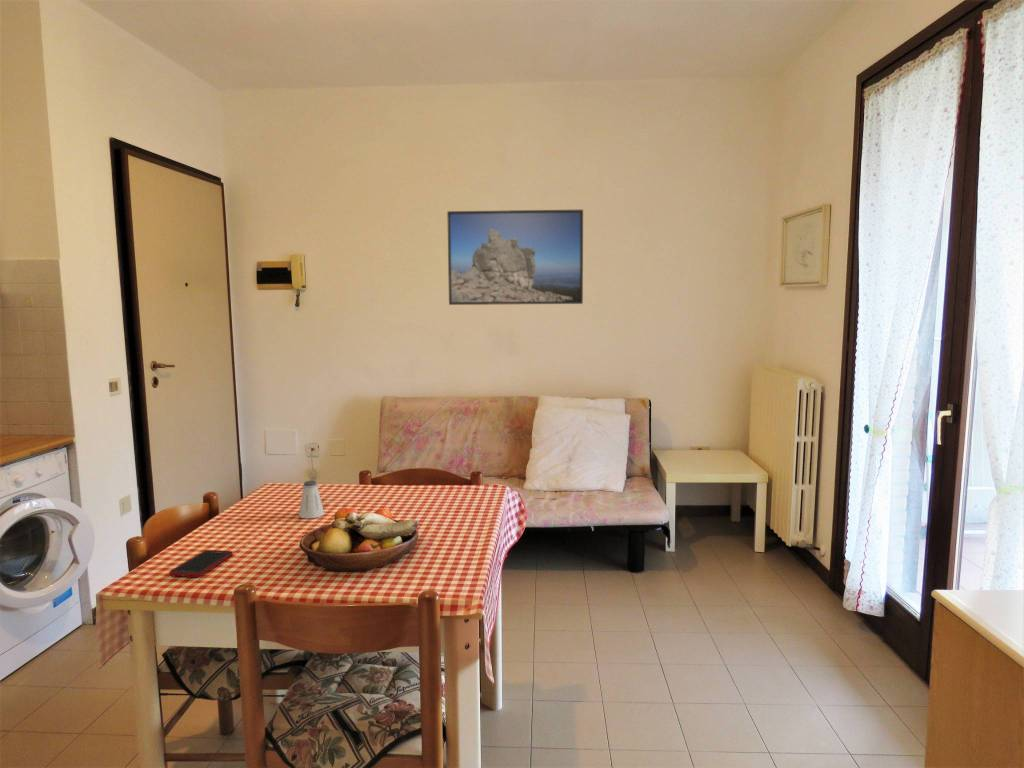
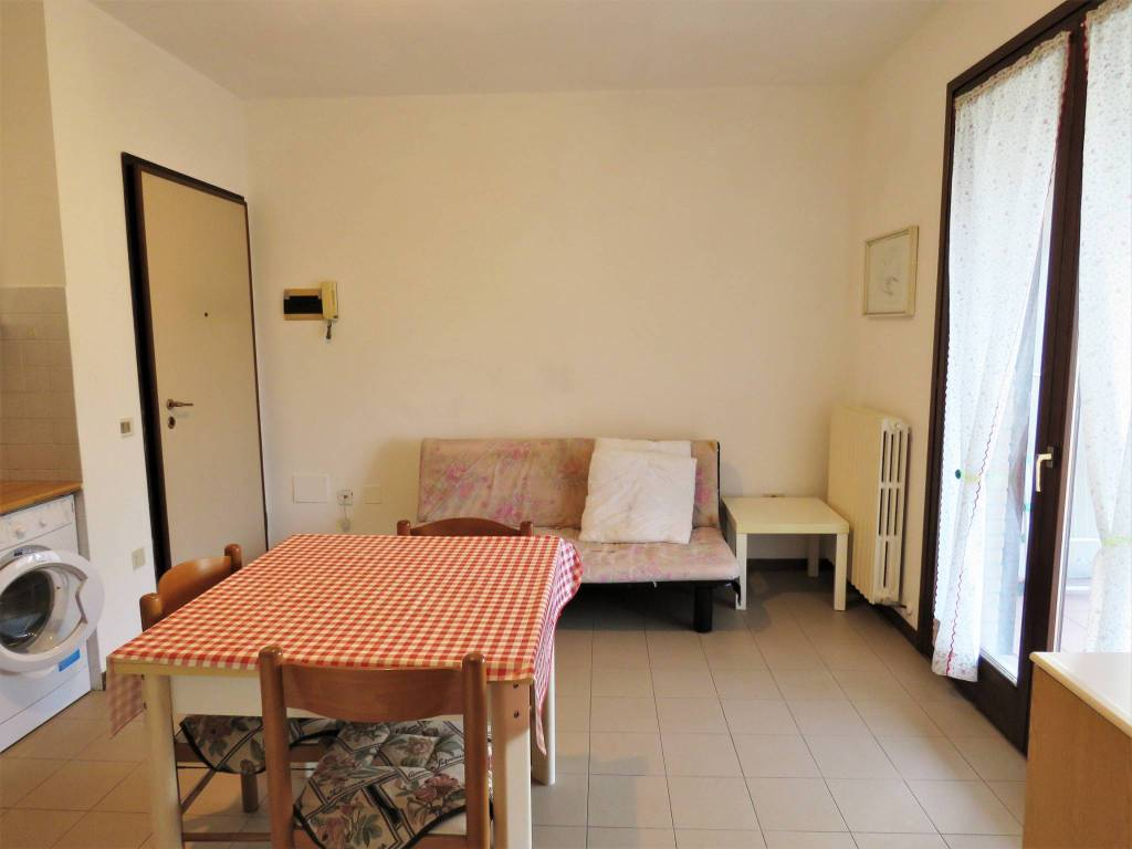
- cell phone (202, 563)
- fruit bowl (361, 530)
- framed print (515, 257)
- saltshaker (310, 498)
